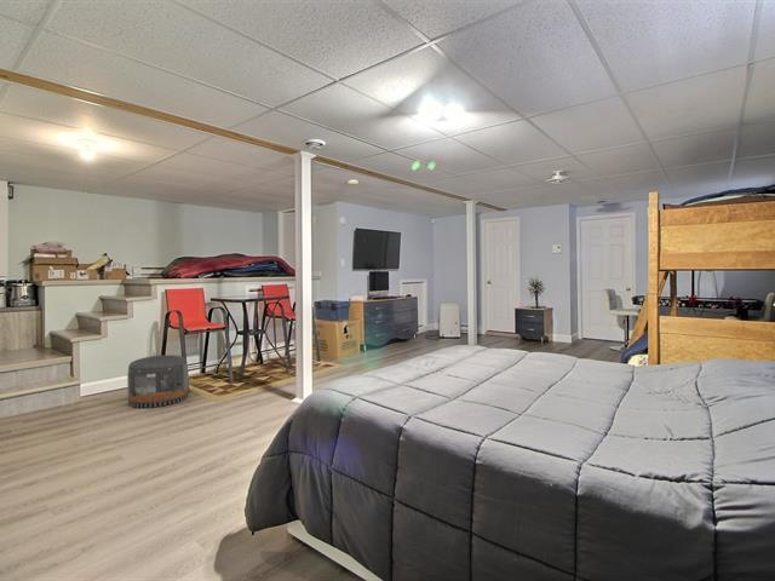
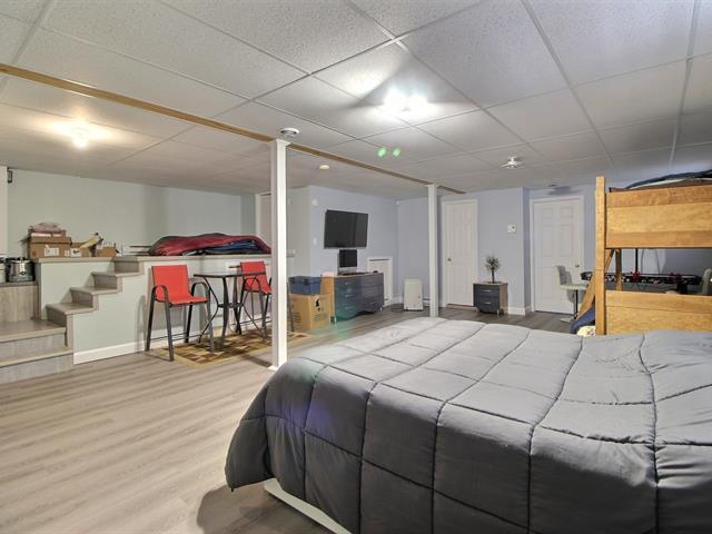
- pouf (159, 378)
